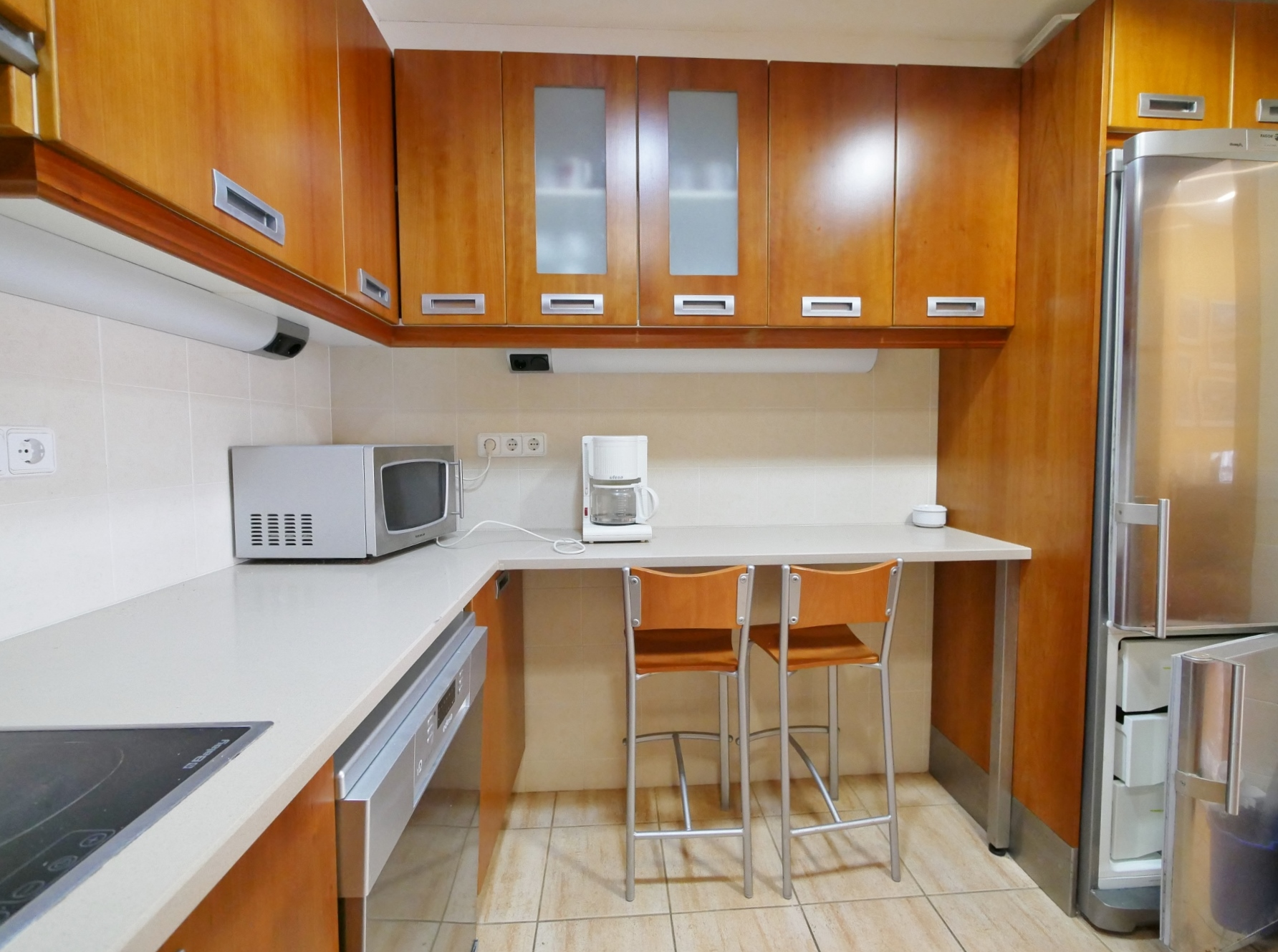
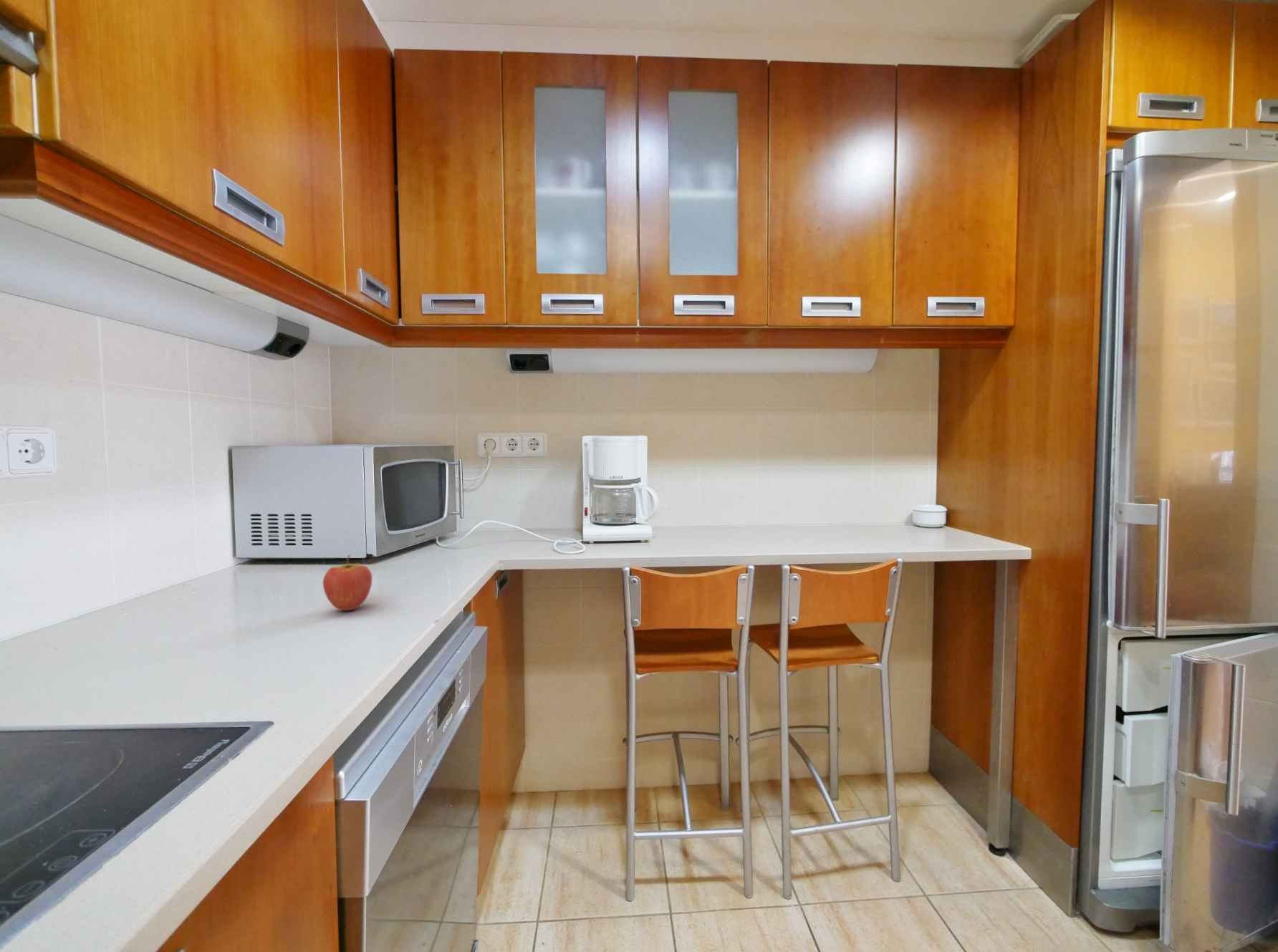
+ fruit (348, 582)
